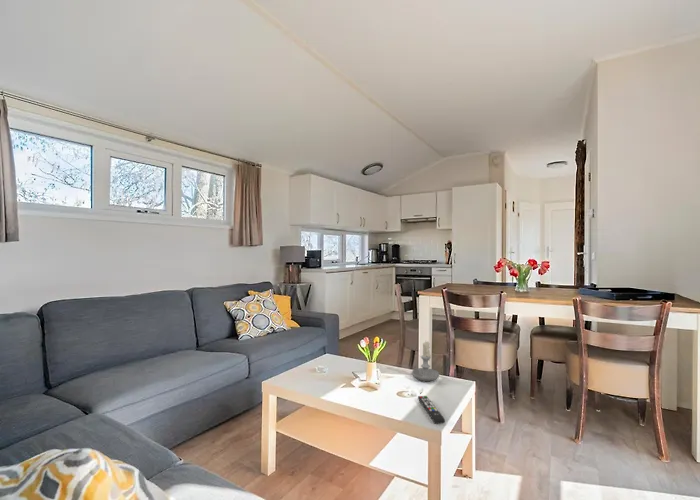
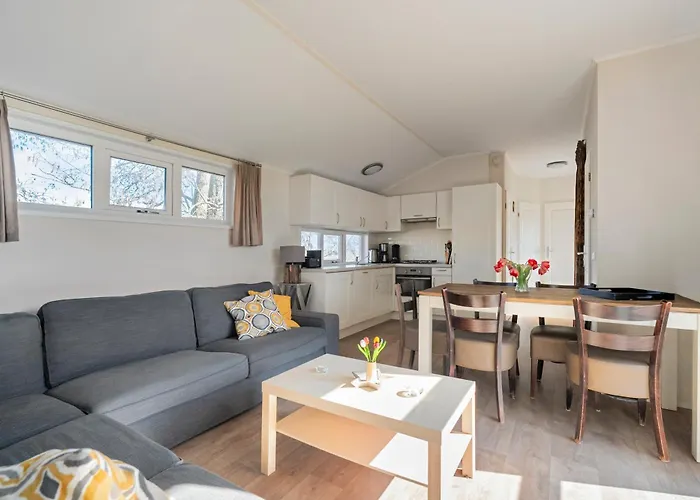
- candle (425, 359)
- remote control (430, 408)
